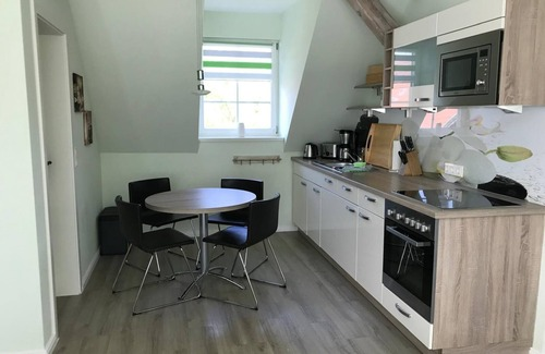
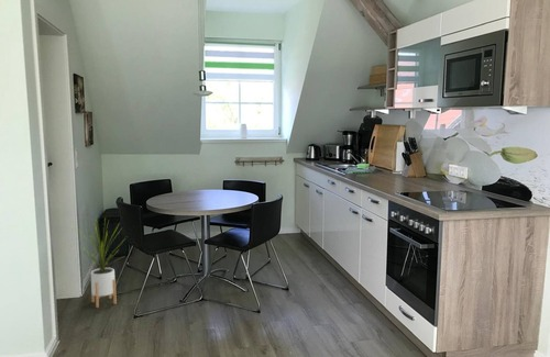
+ house plant (100, 260)
